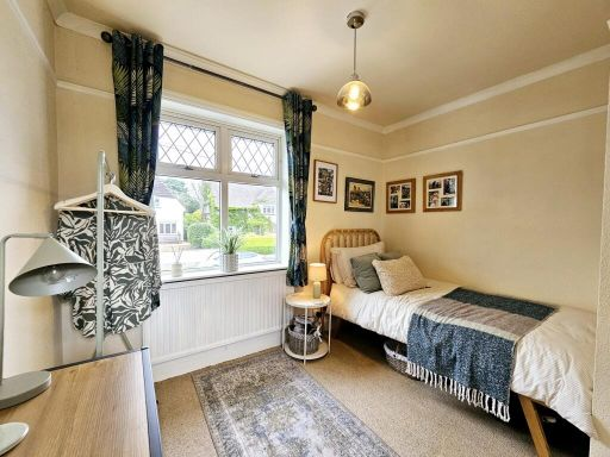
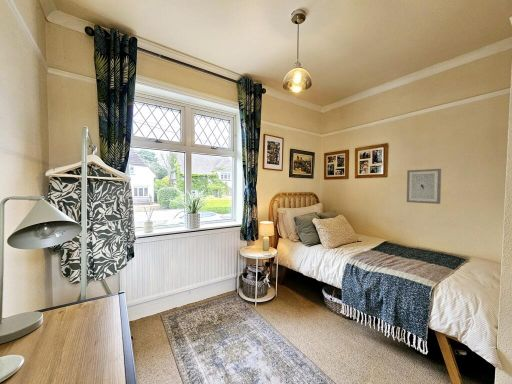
+ wall art (423, 186)
